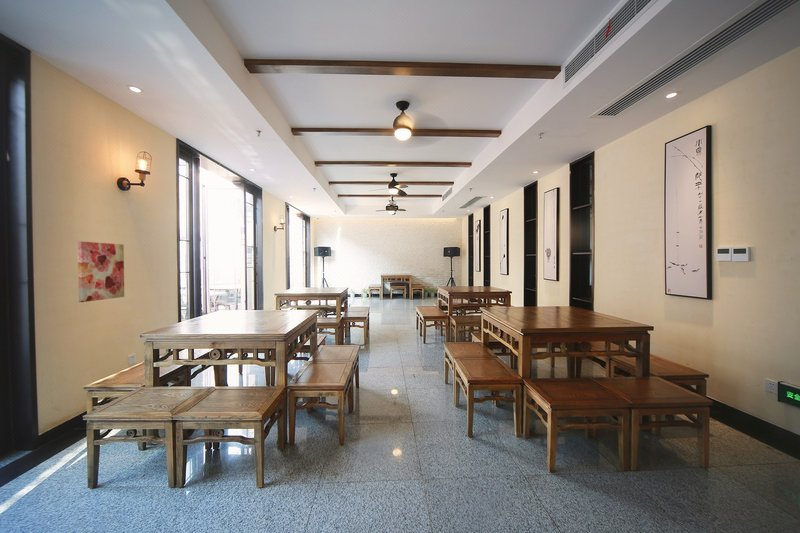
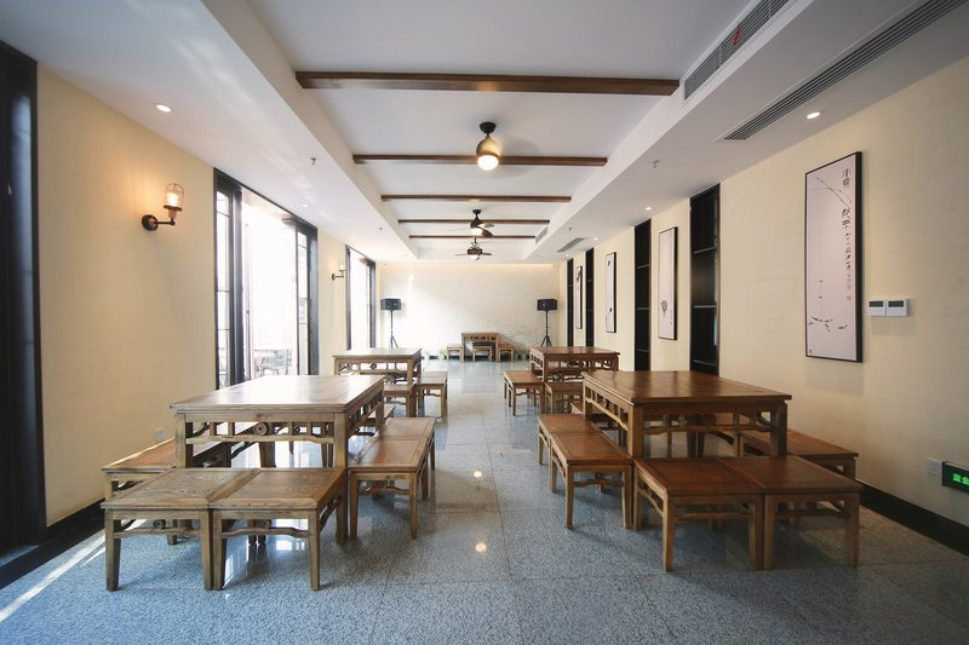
- wall art (102, 271)
